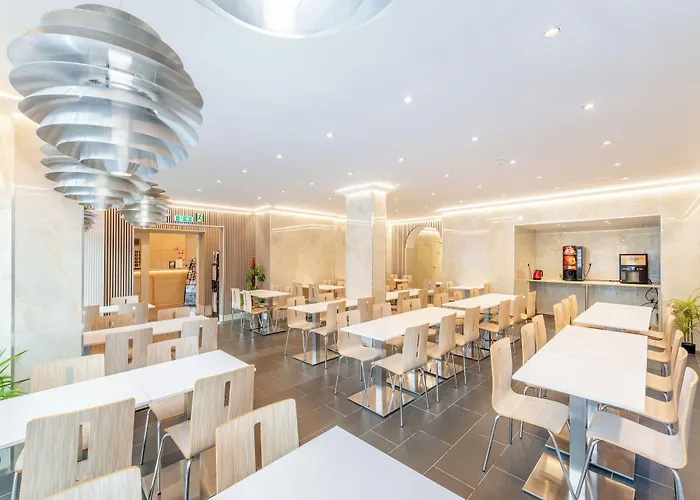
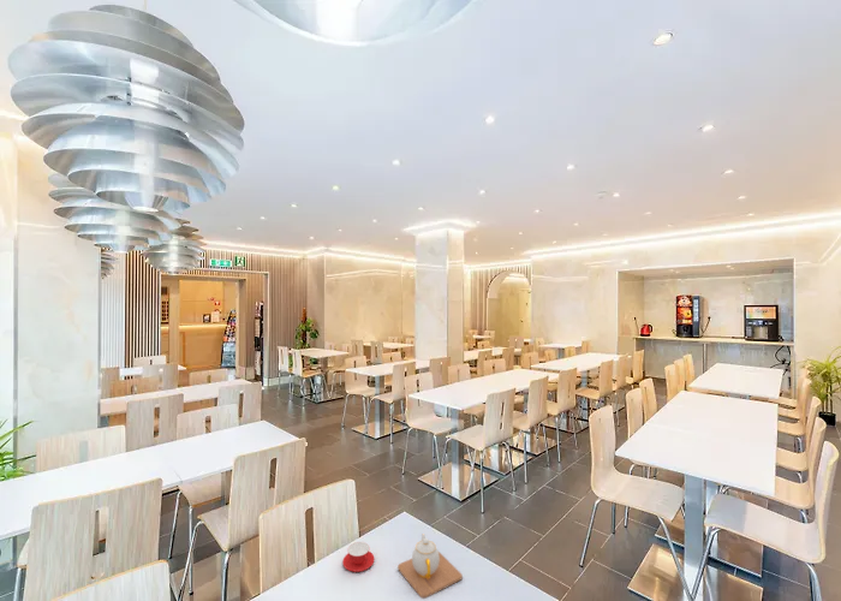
+ teacup (358, 554)
+ teapot (429, 554)
